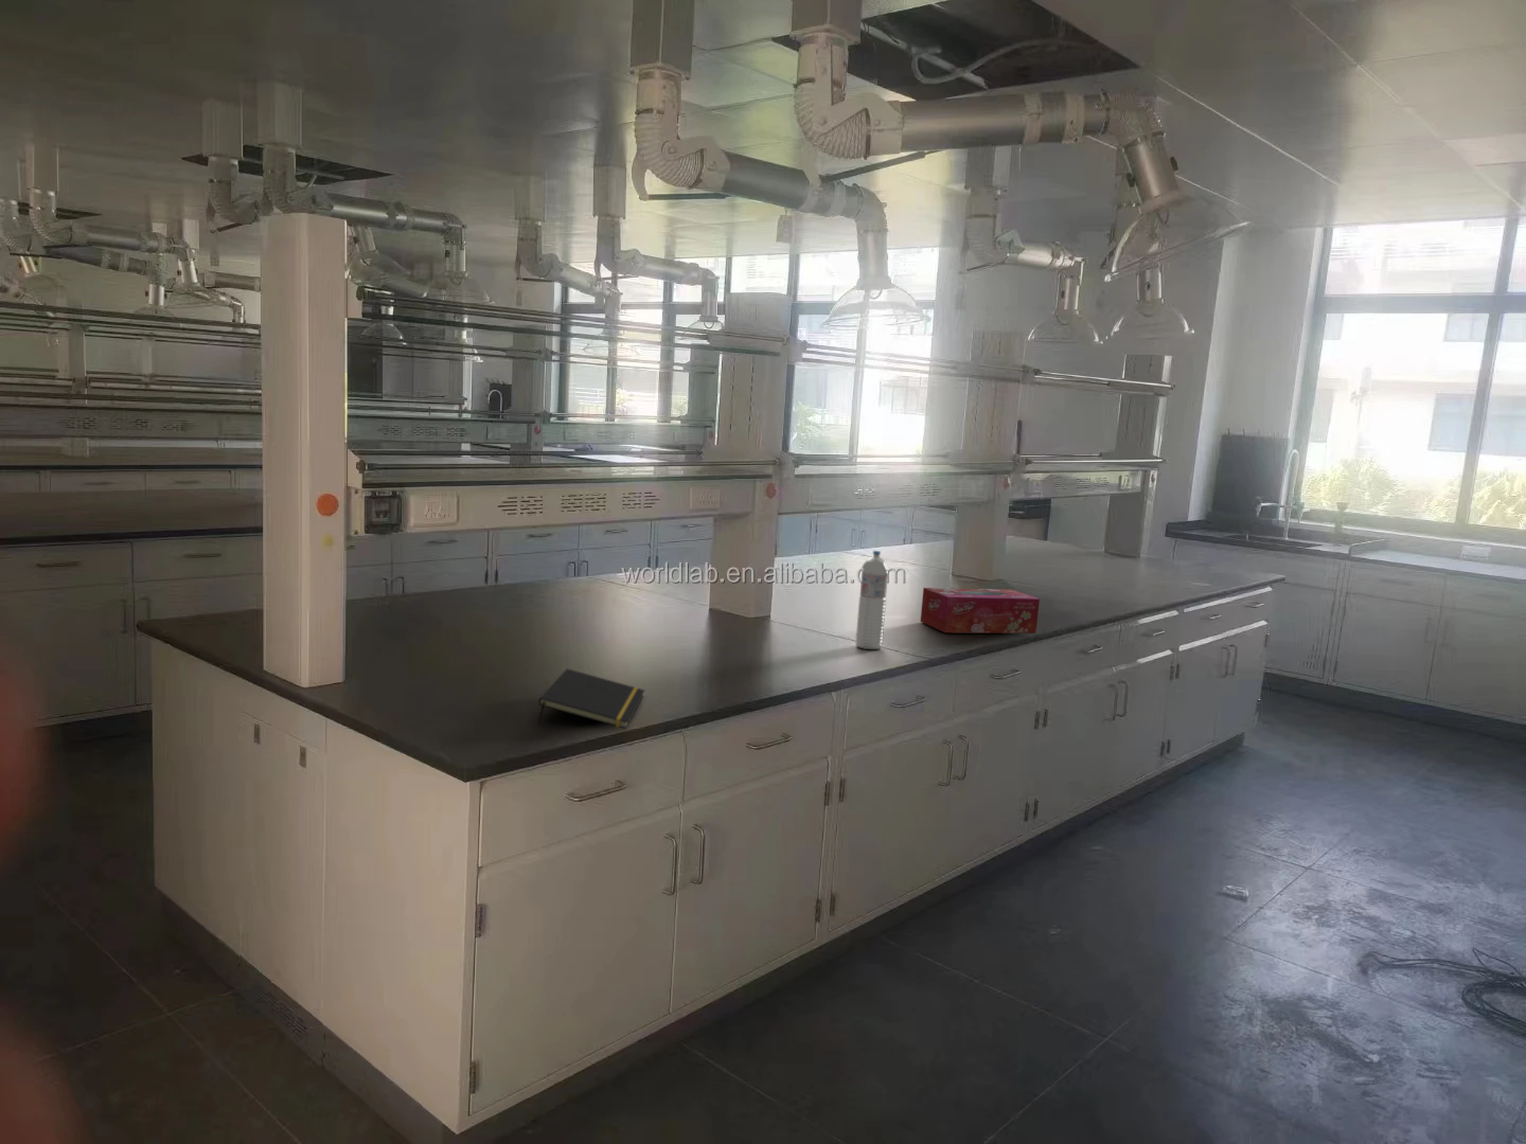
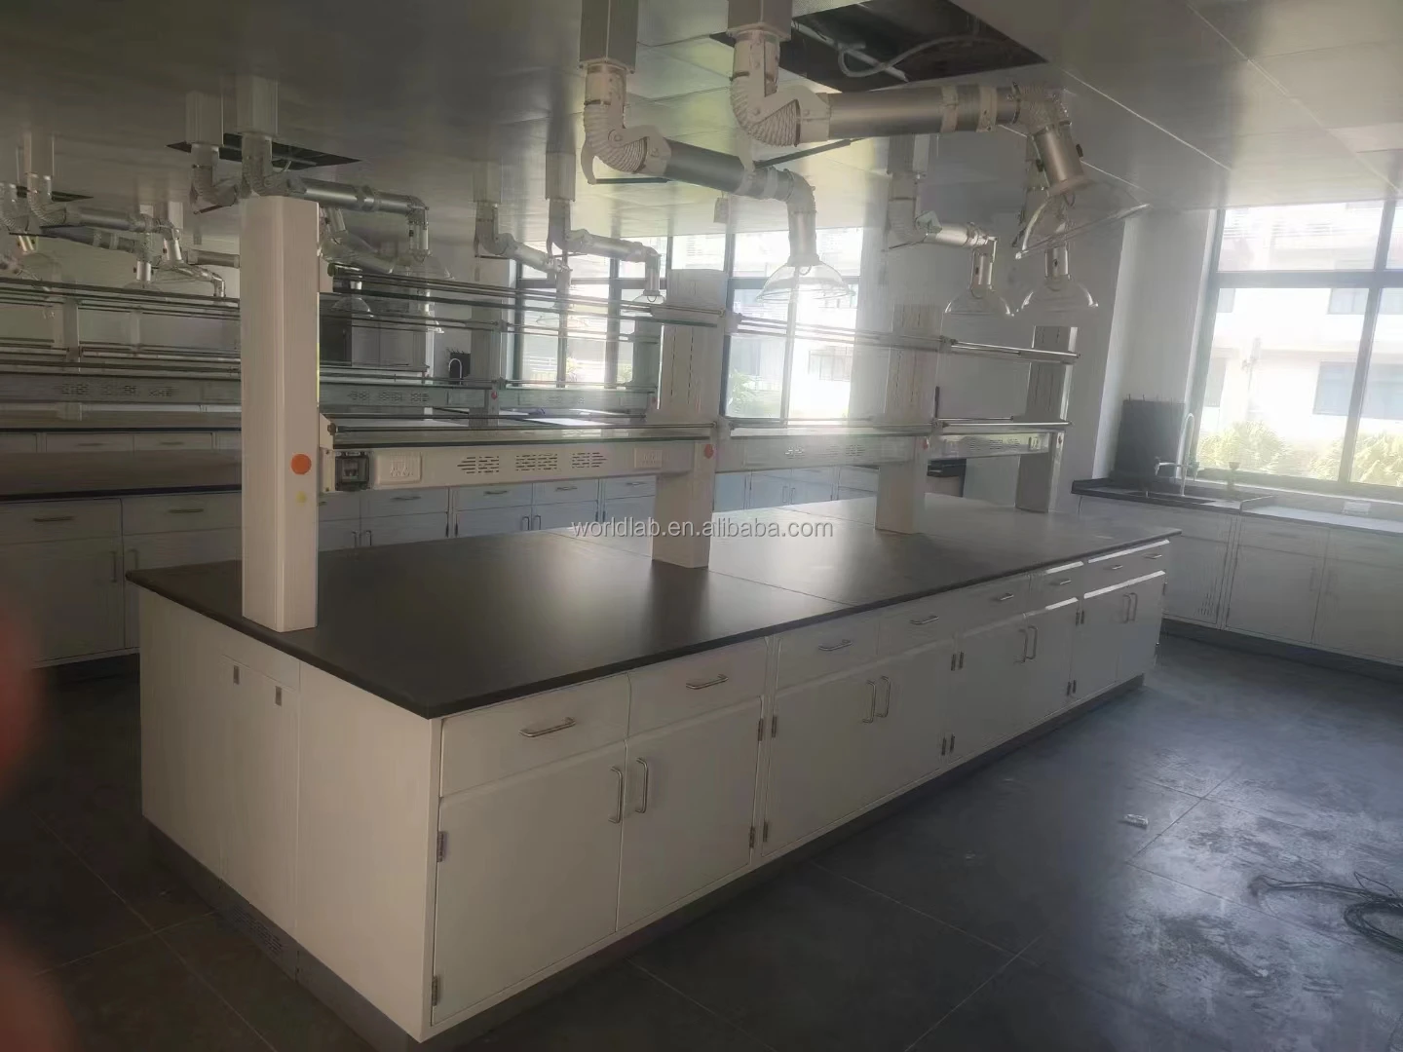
- notepad (595, 697)
- water bottle (872, 598)
- tissue box (979, 610)
